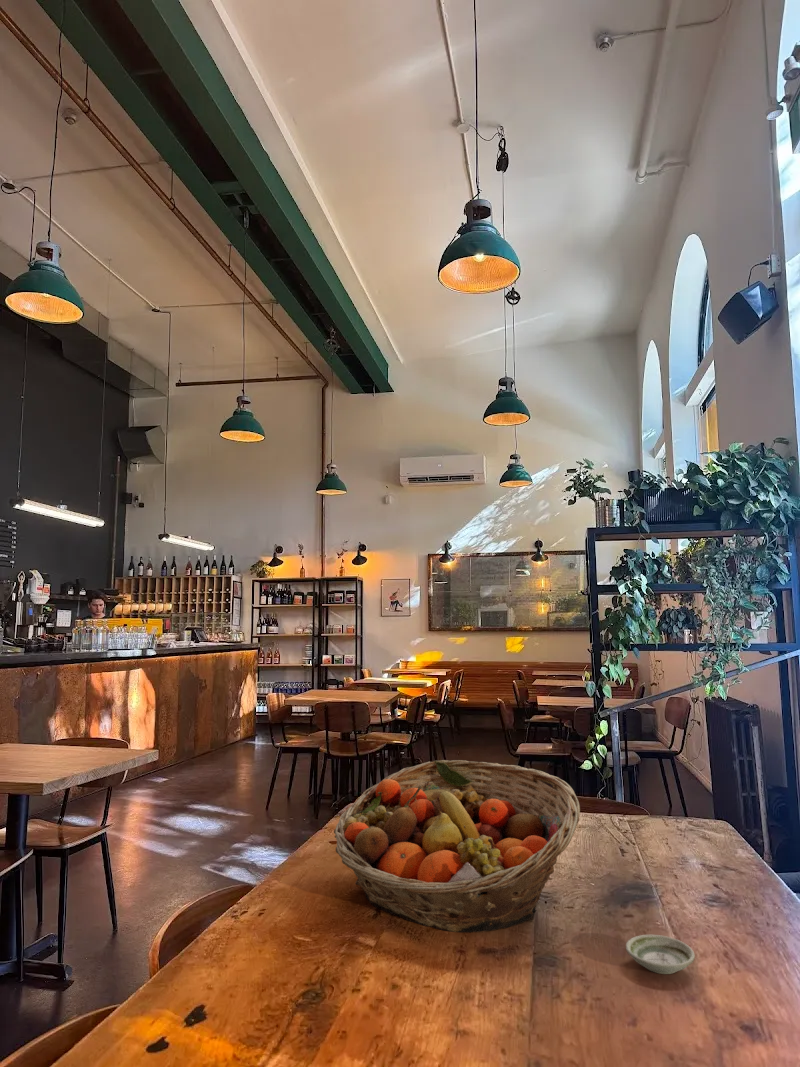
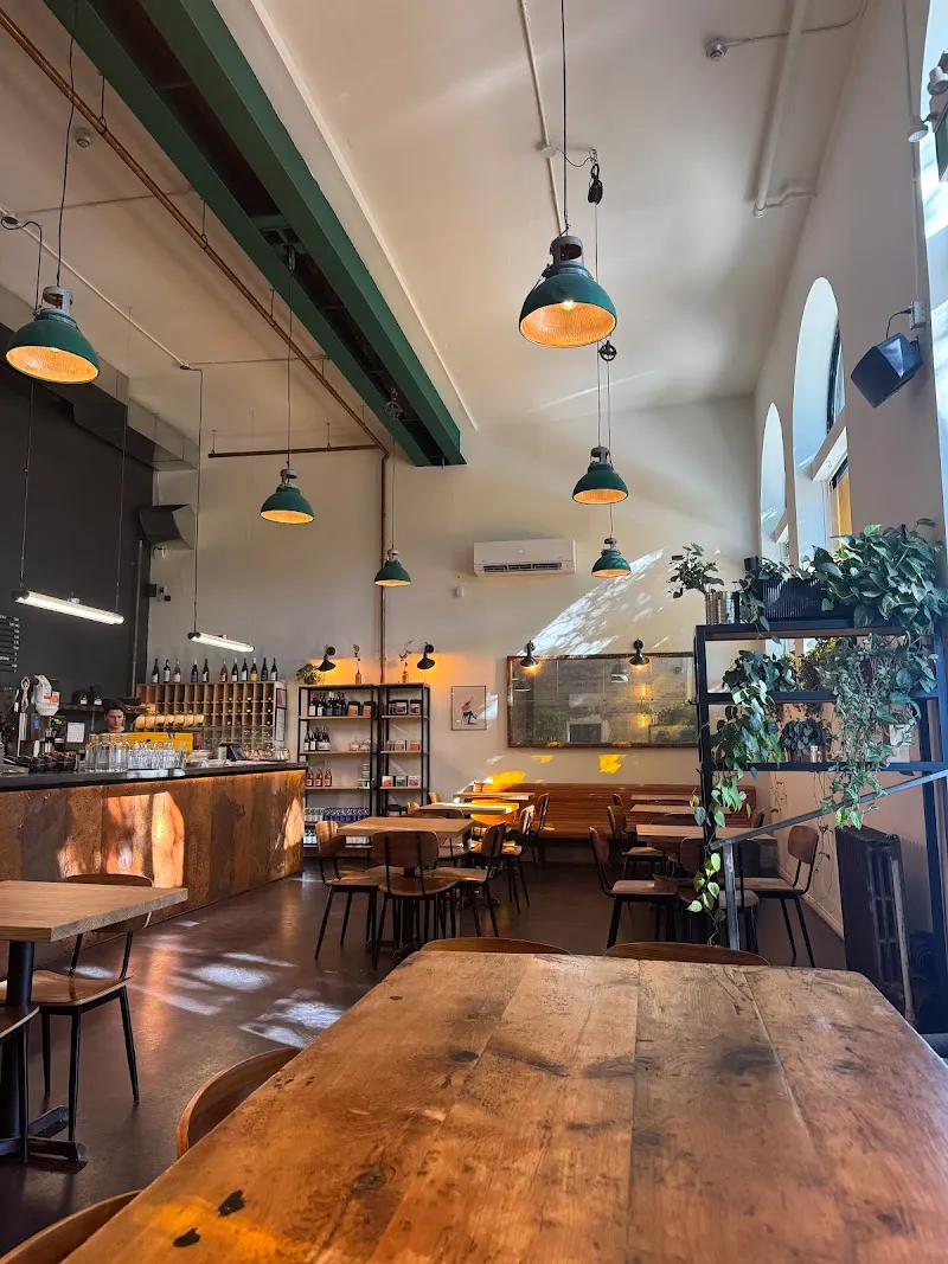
- saucer (659, 957)
- fruit basket (453, 835)
